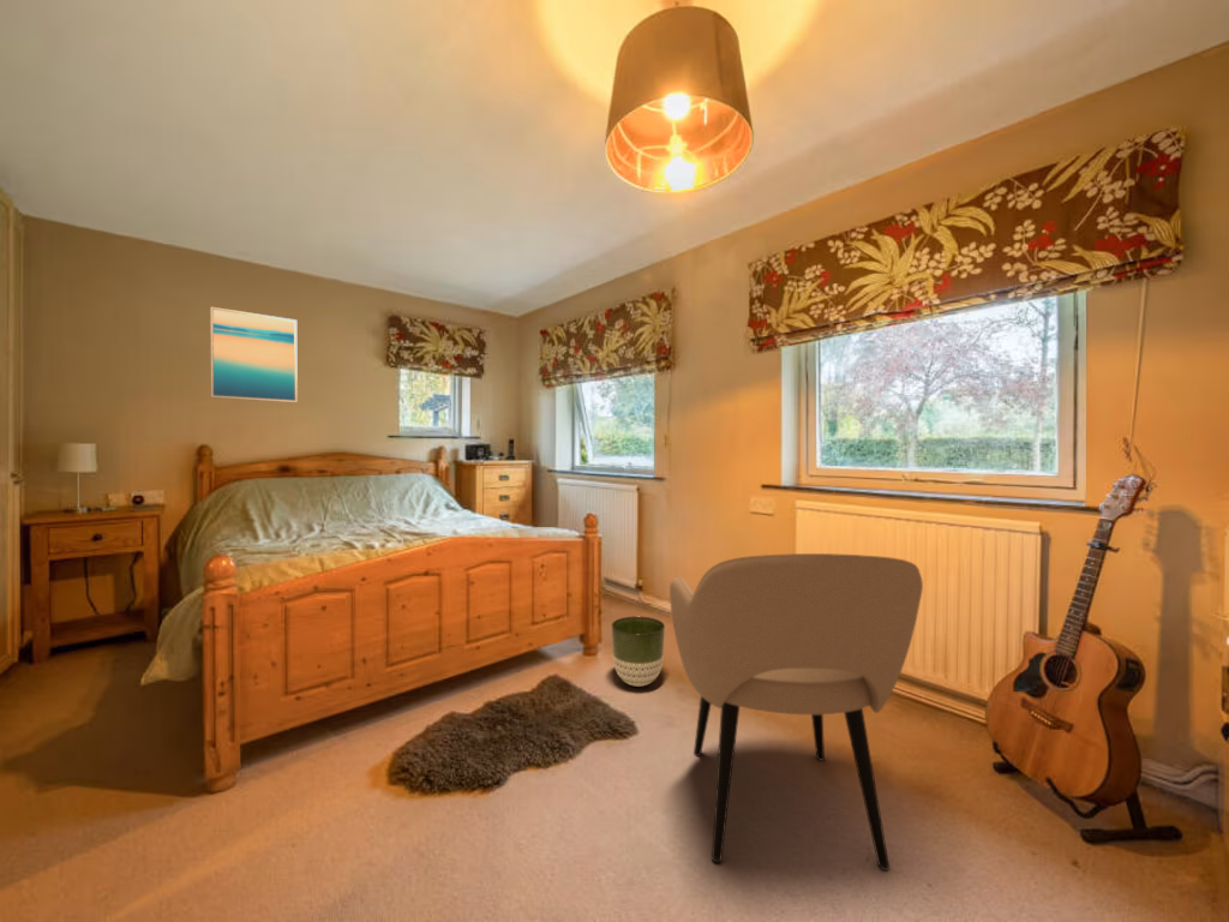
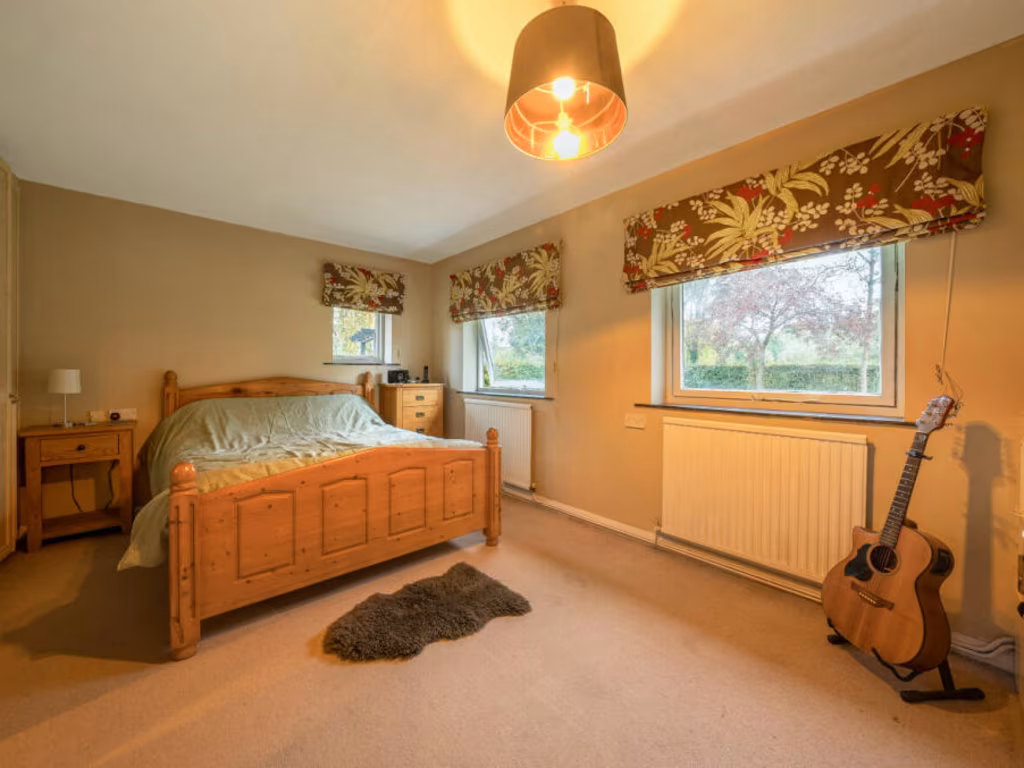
- planter (637, 653)
- wall art (254, 357)
- armchair (784, 677)
